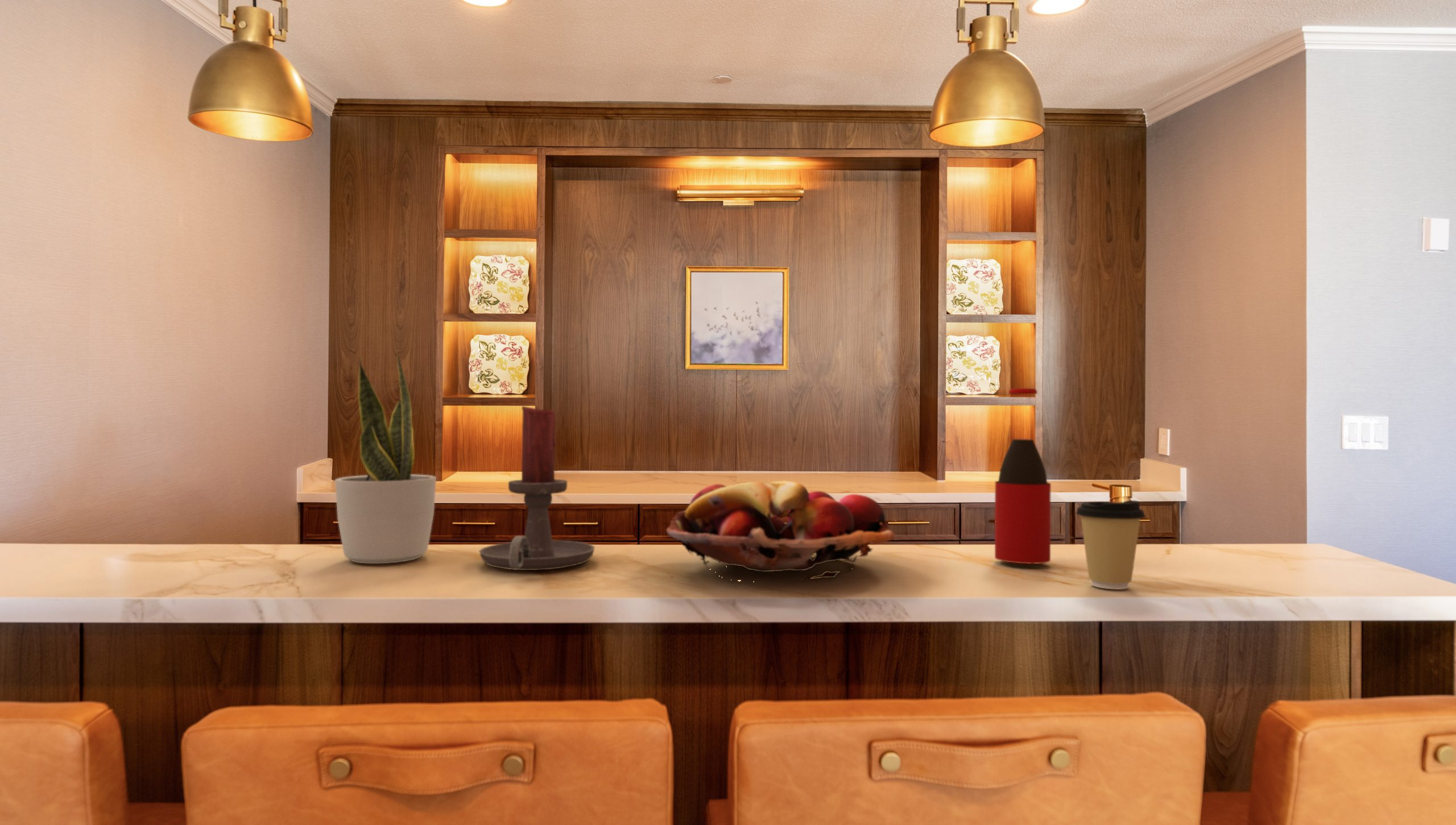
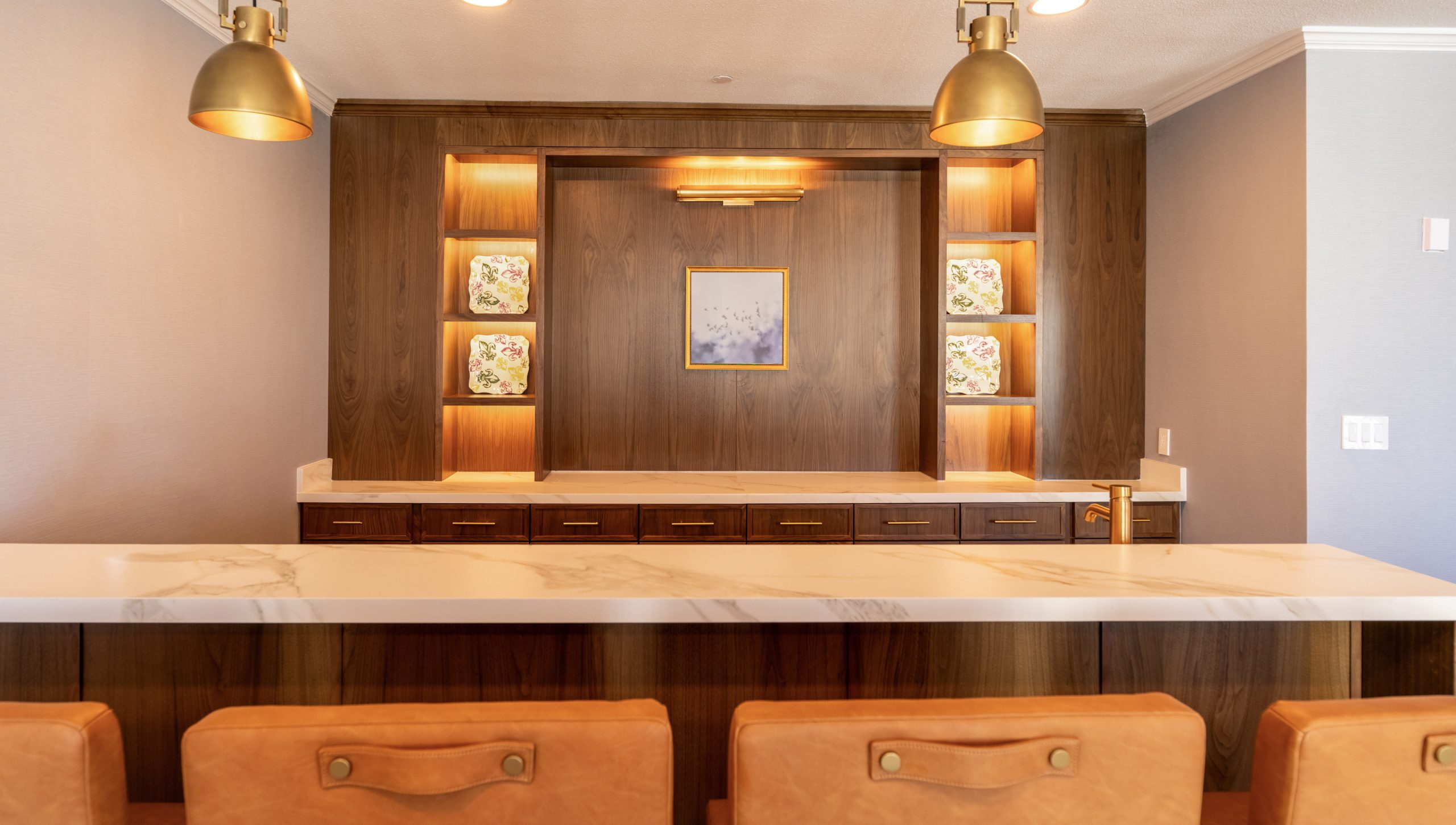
- potted plant (388, 450)
- fruit basket (780, 524)
- coffee cup (1110, 543)
- candle holder (533, 485)
- bottle (1023, 475)
